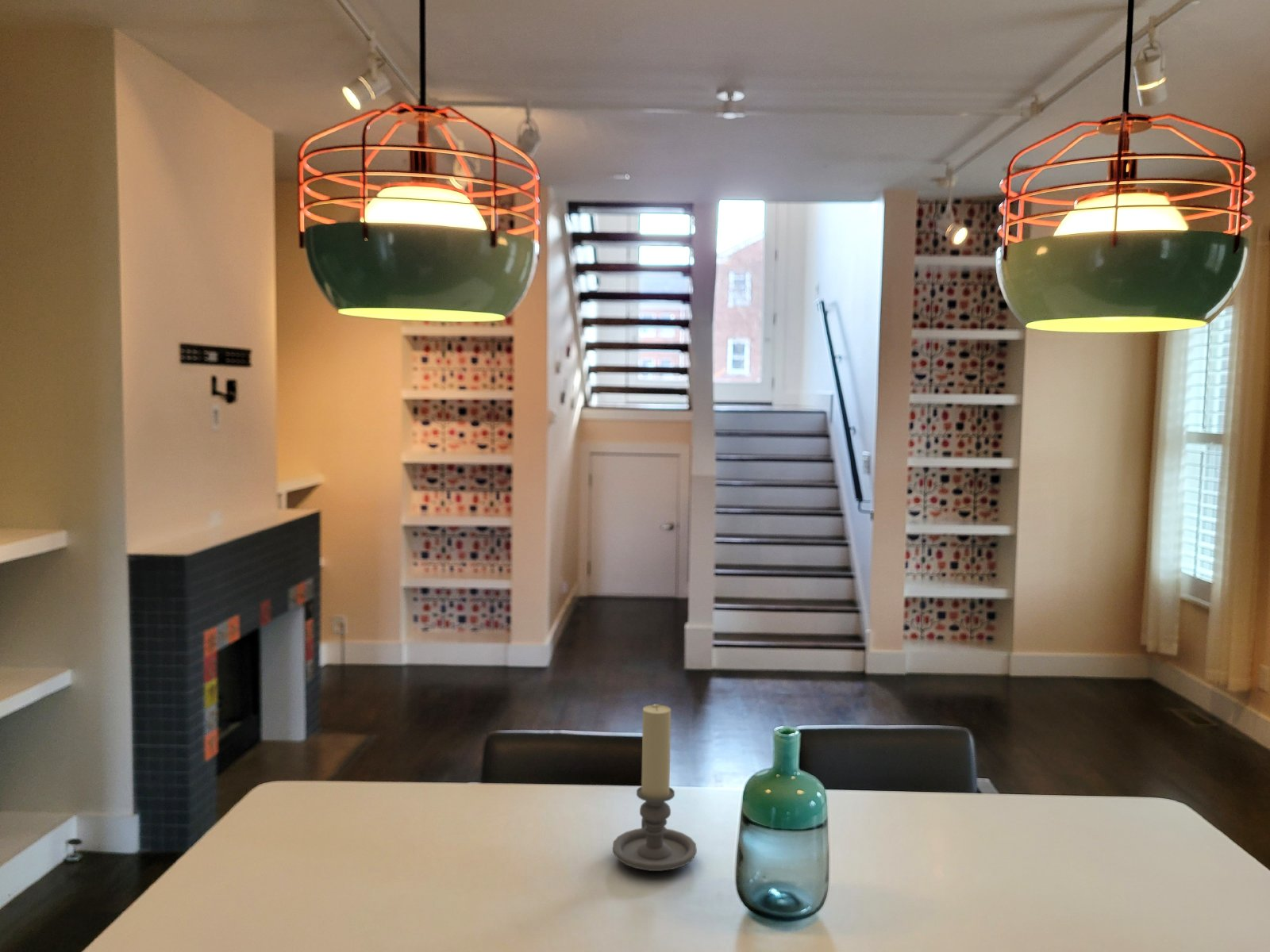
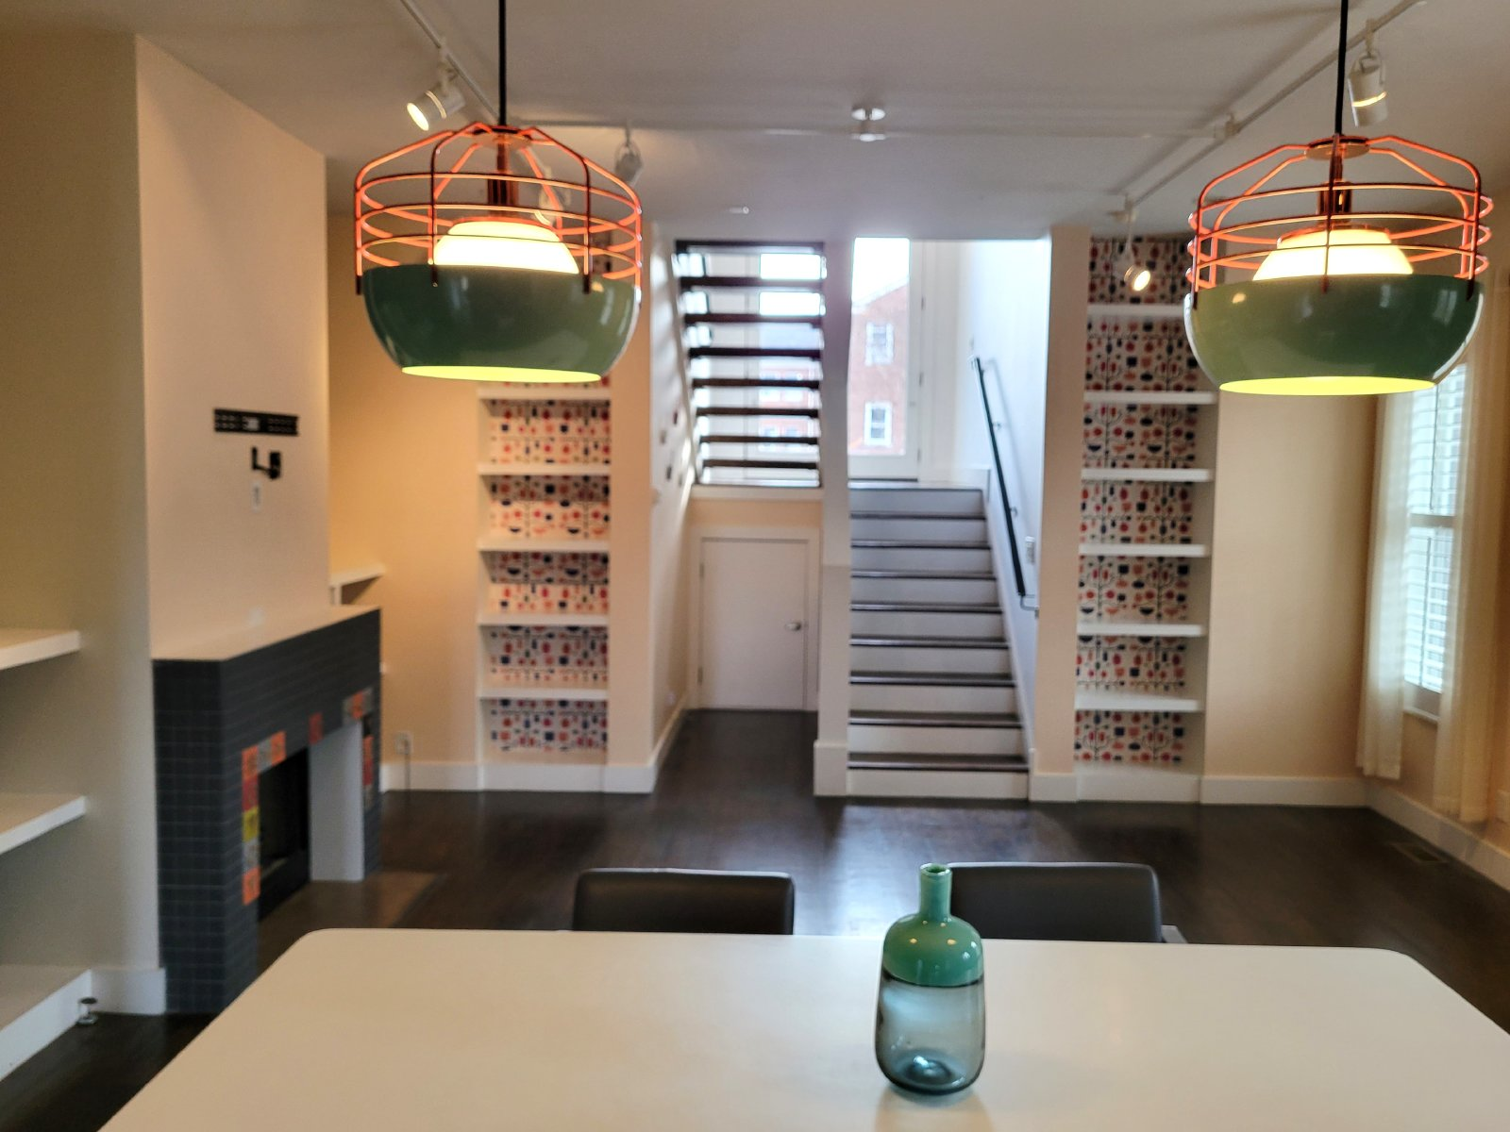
- candle holder (654, 779)
